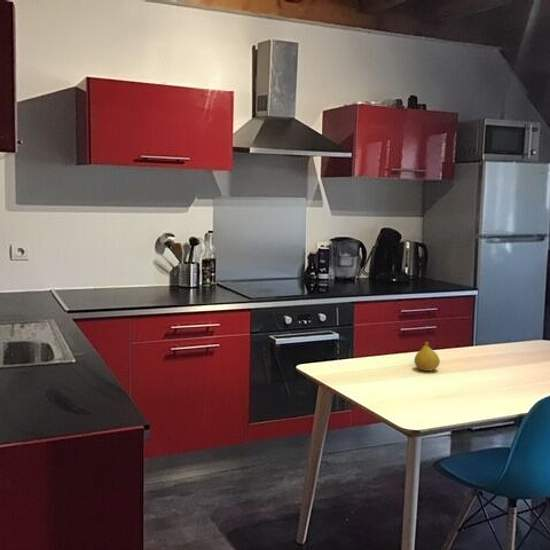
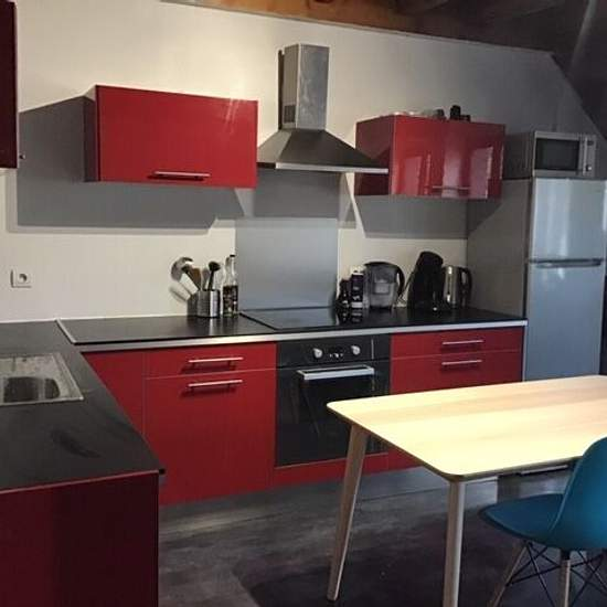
- fruit (427, 355)
